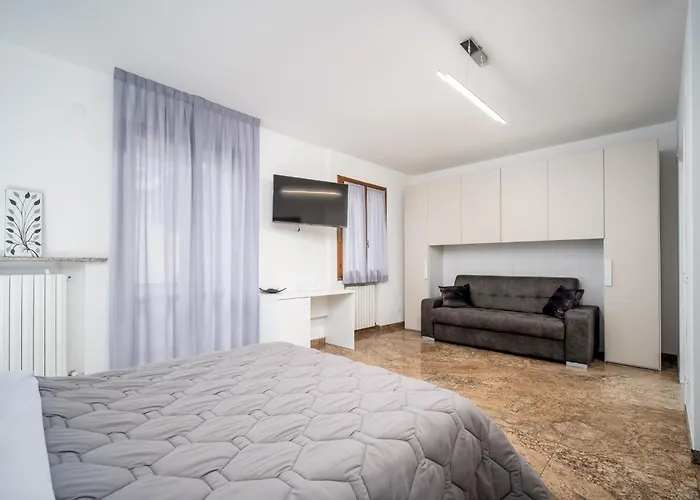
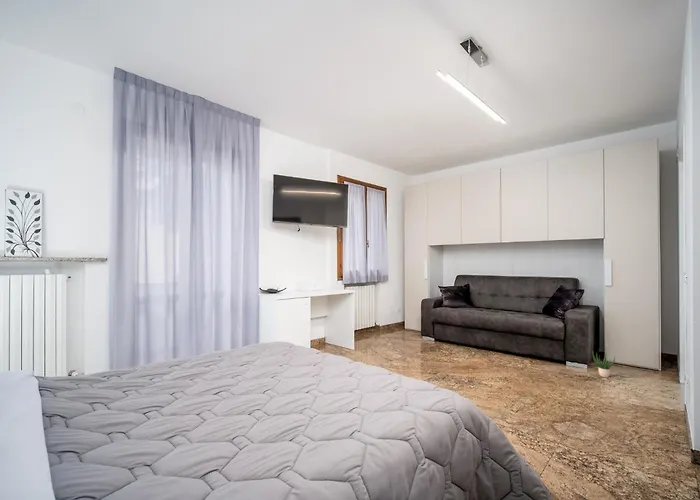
+ potted plant (603, 363)
